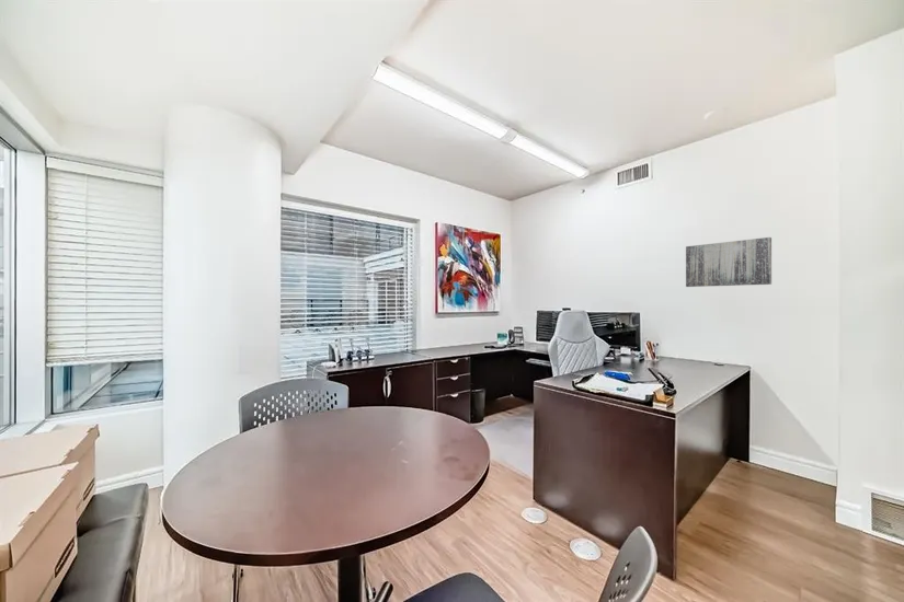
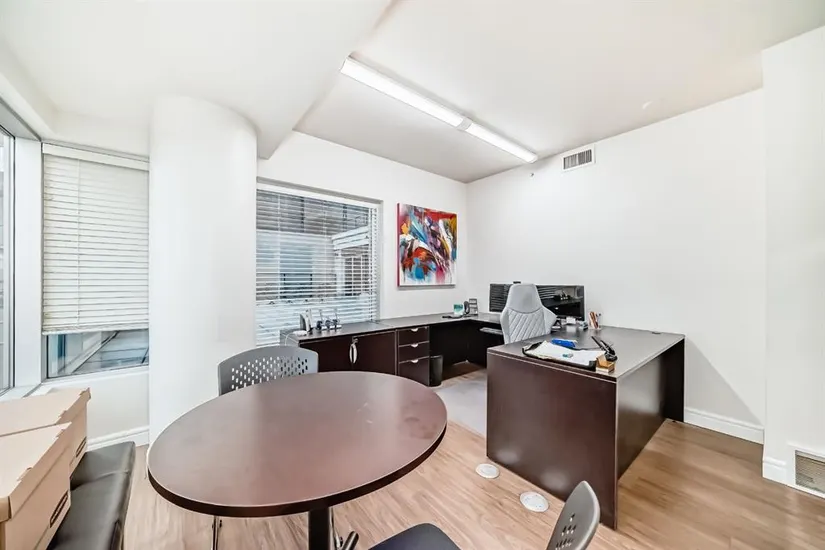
- wall art (725, 264)
